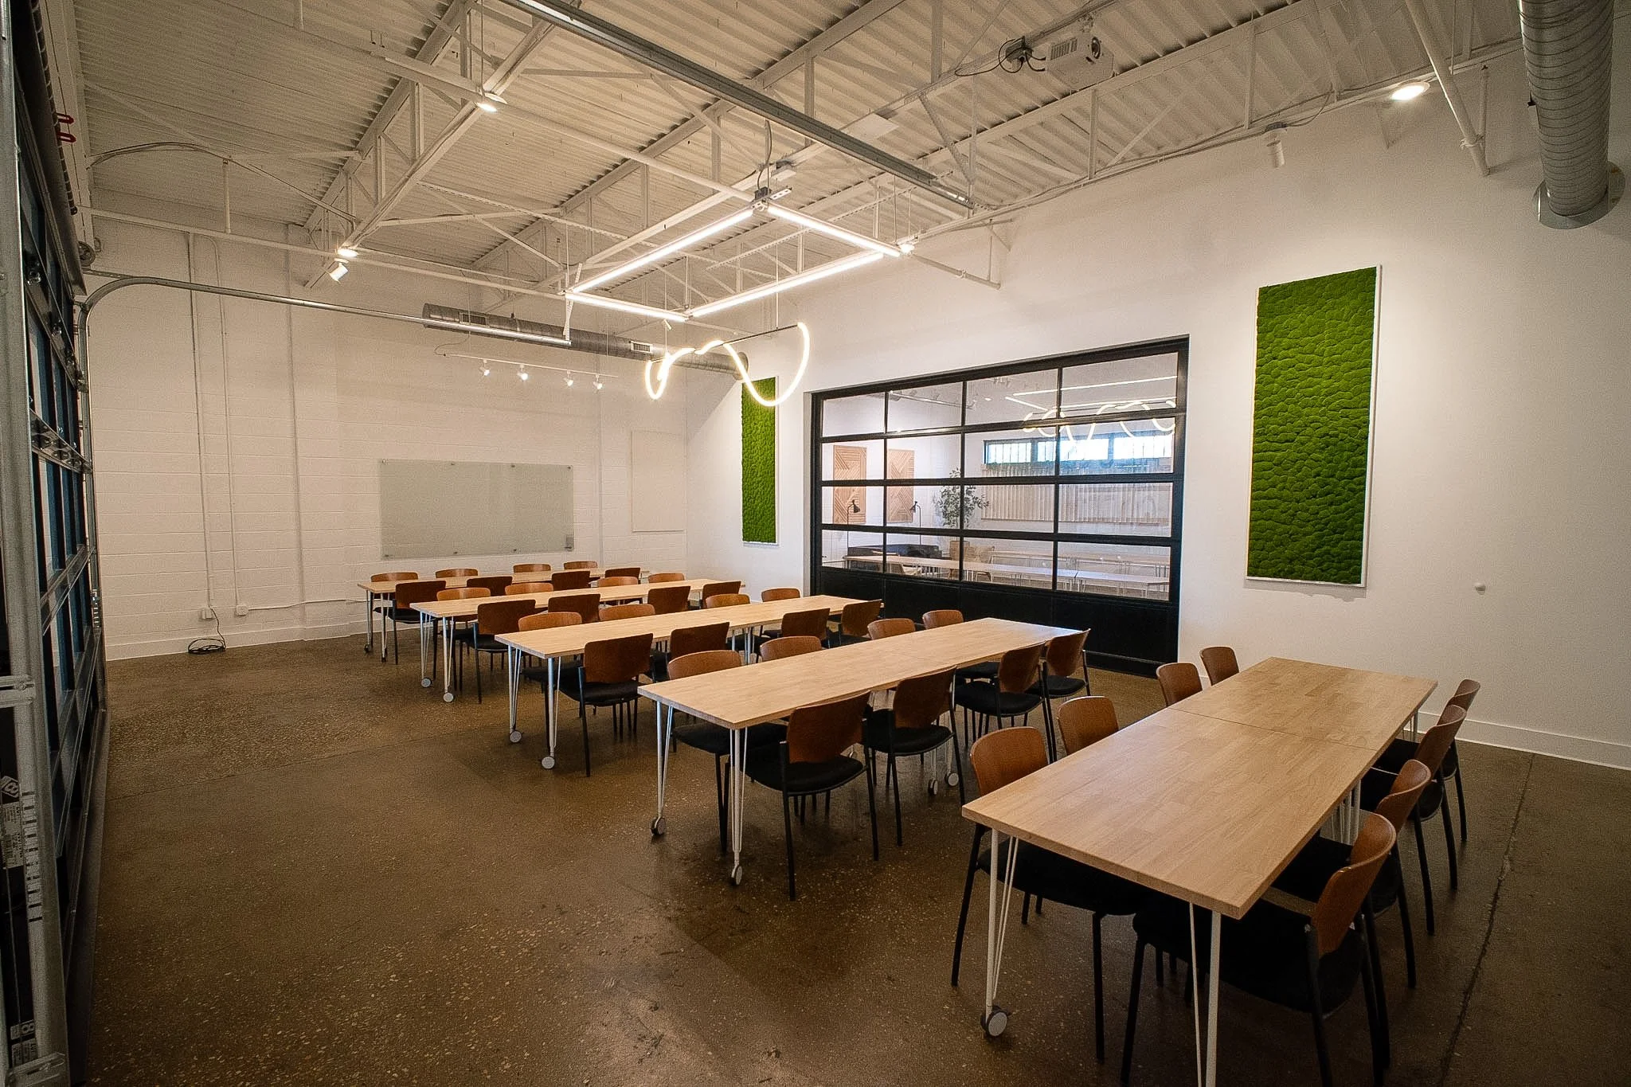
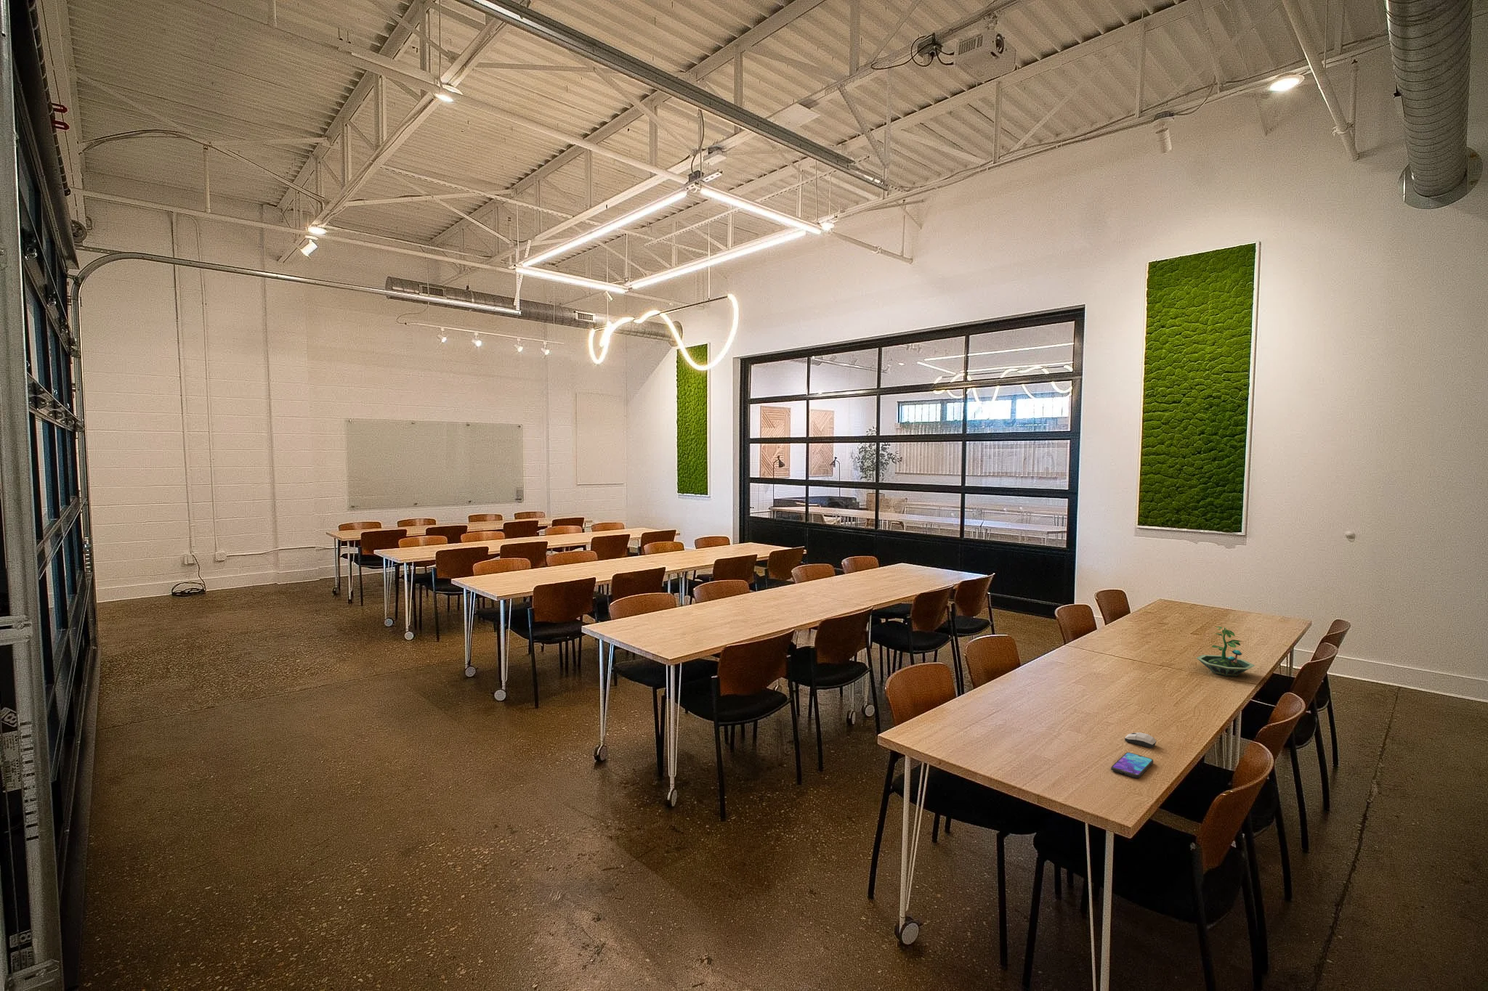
+ smartphone (1132, 764)
+ terrarium (1225, 636)
+ computer mouse (1140, 739)
